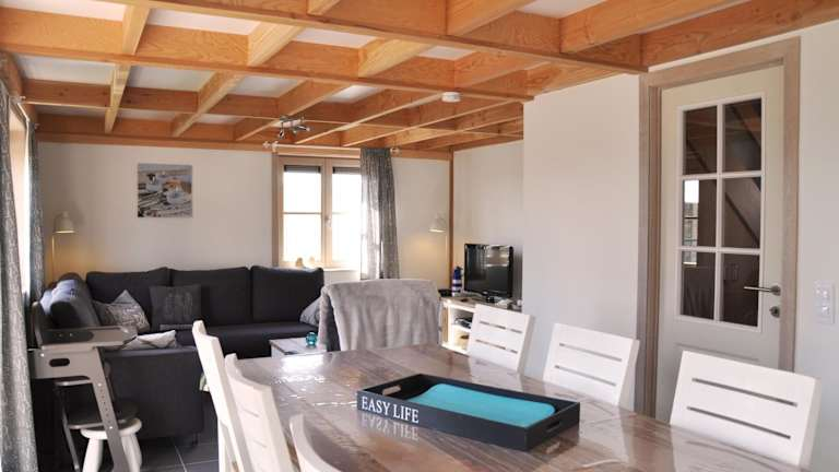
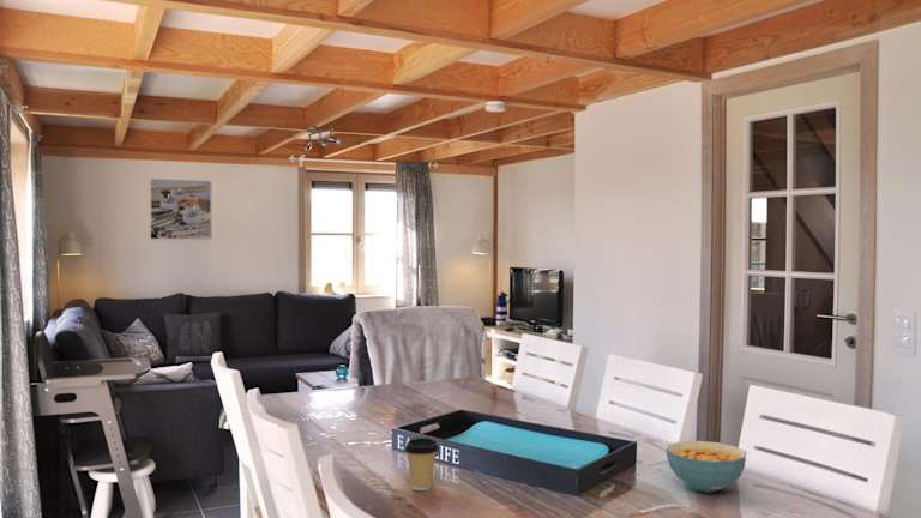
+ cereal bowl (705, 469)
+ coffee cup (421, 464)
